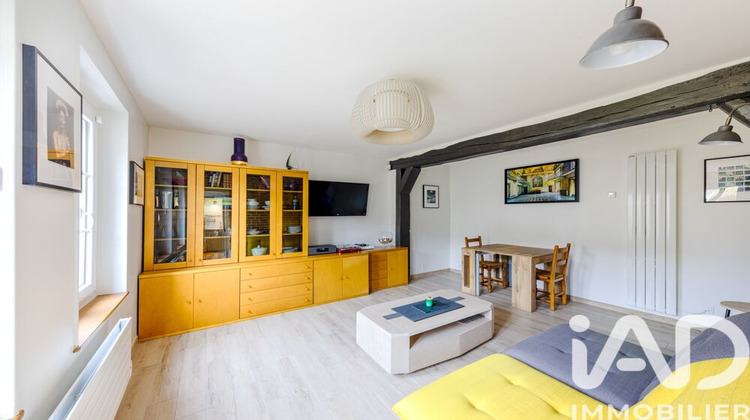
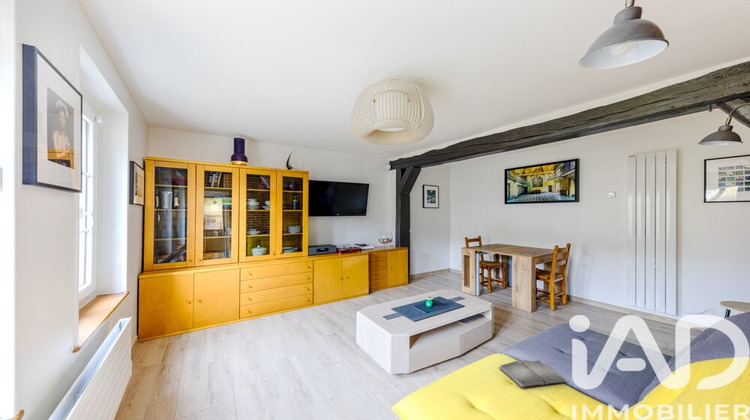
+ hardback book (531, 372)
